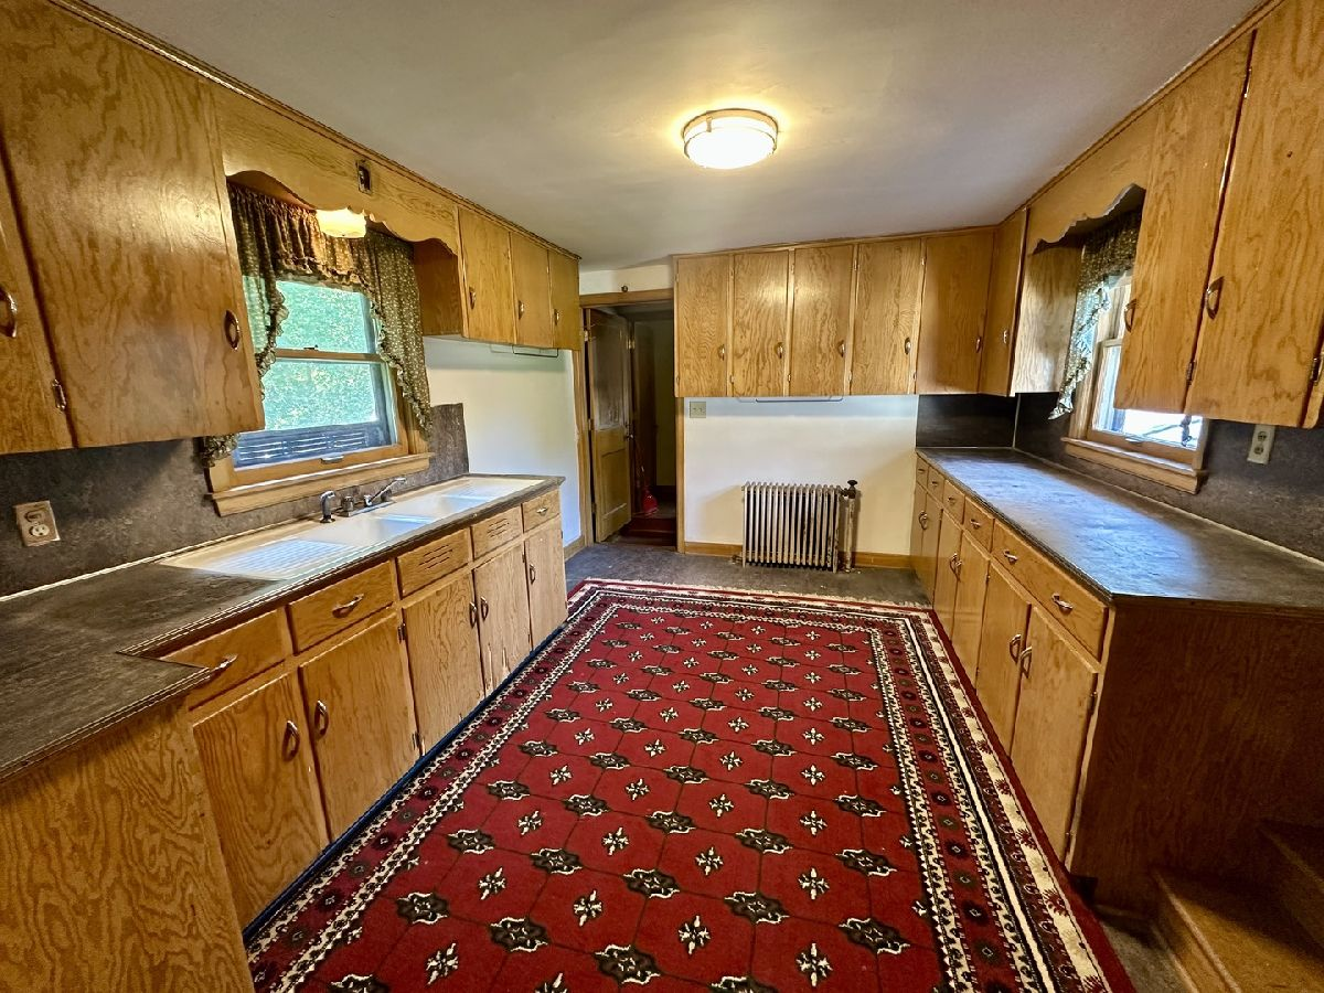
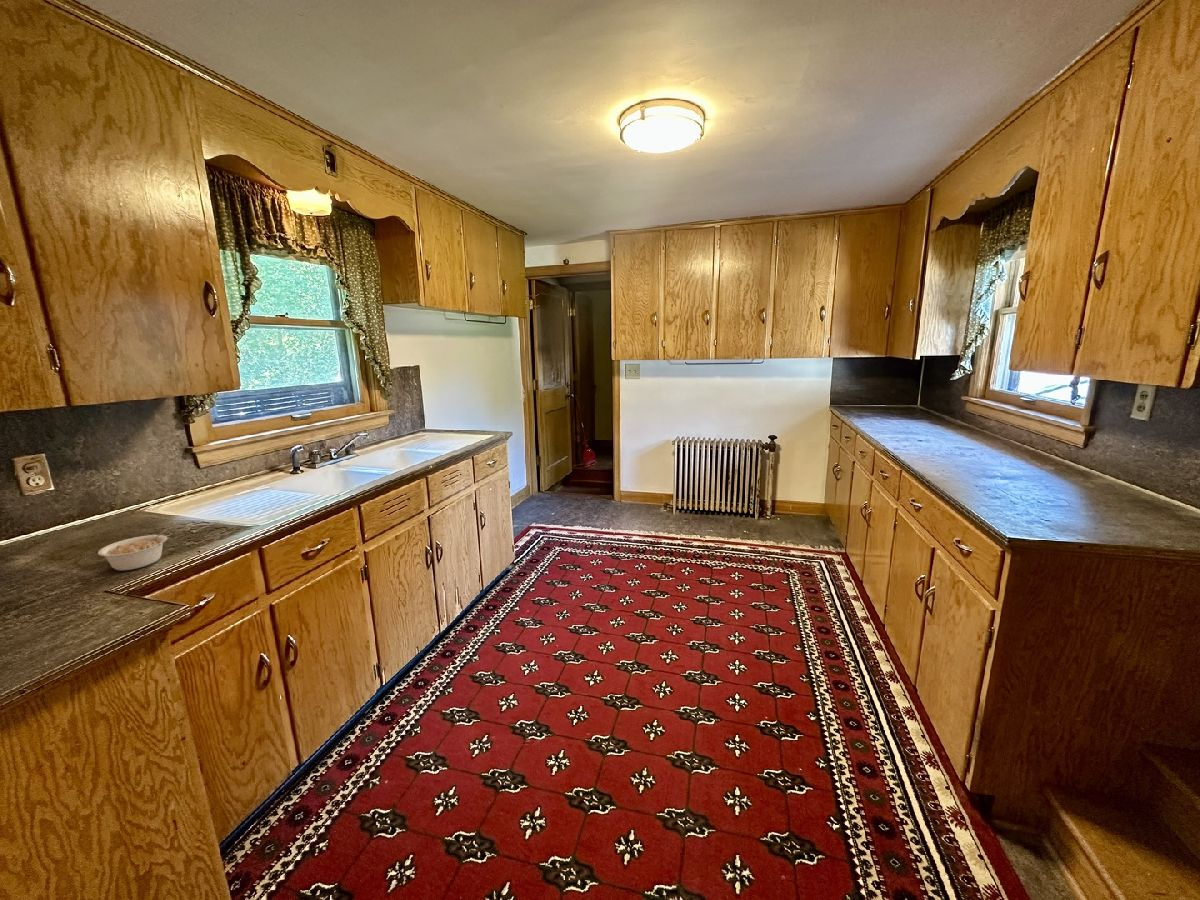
+ legume (136, 551)
